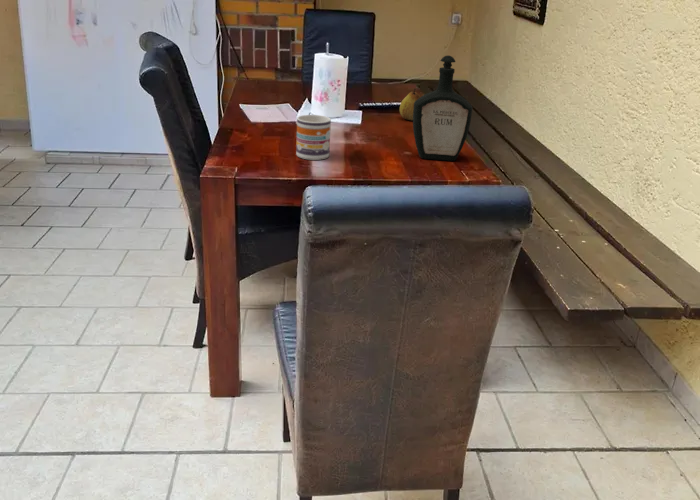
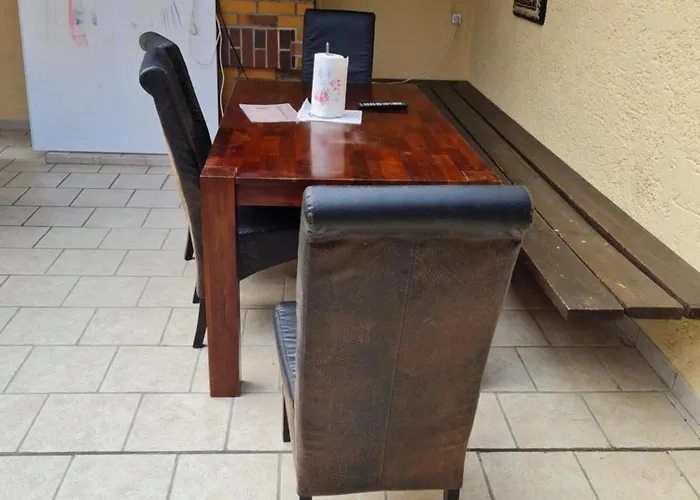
- fruit (412, 103)
- bottle (442, 107)
- mug (316, 136)
